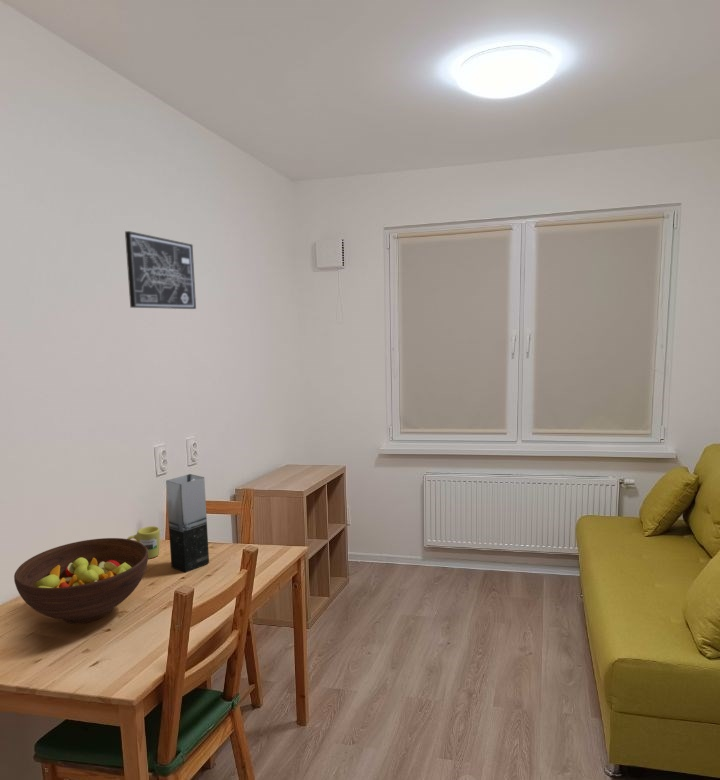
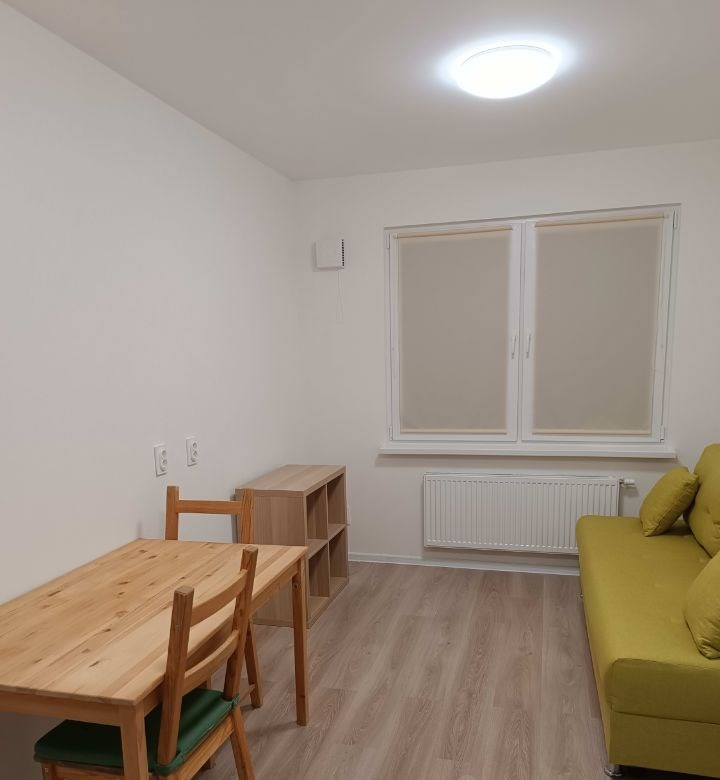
- fruit bowl (86, 587)
- vase (187, 522)
- wall art (163, 273)
- mug (143, 543)
